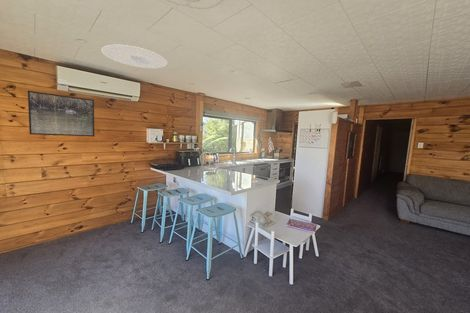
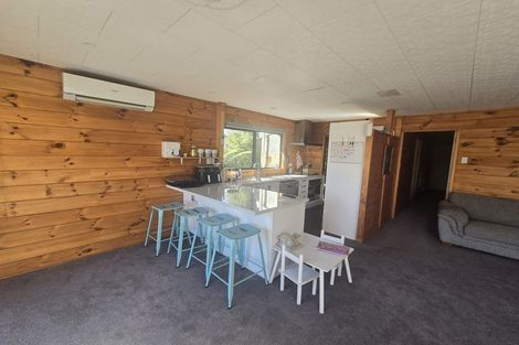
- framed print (64, 115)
- ceiling light (136, 55)
